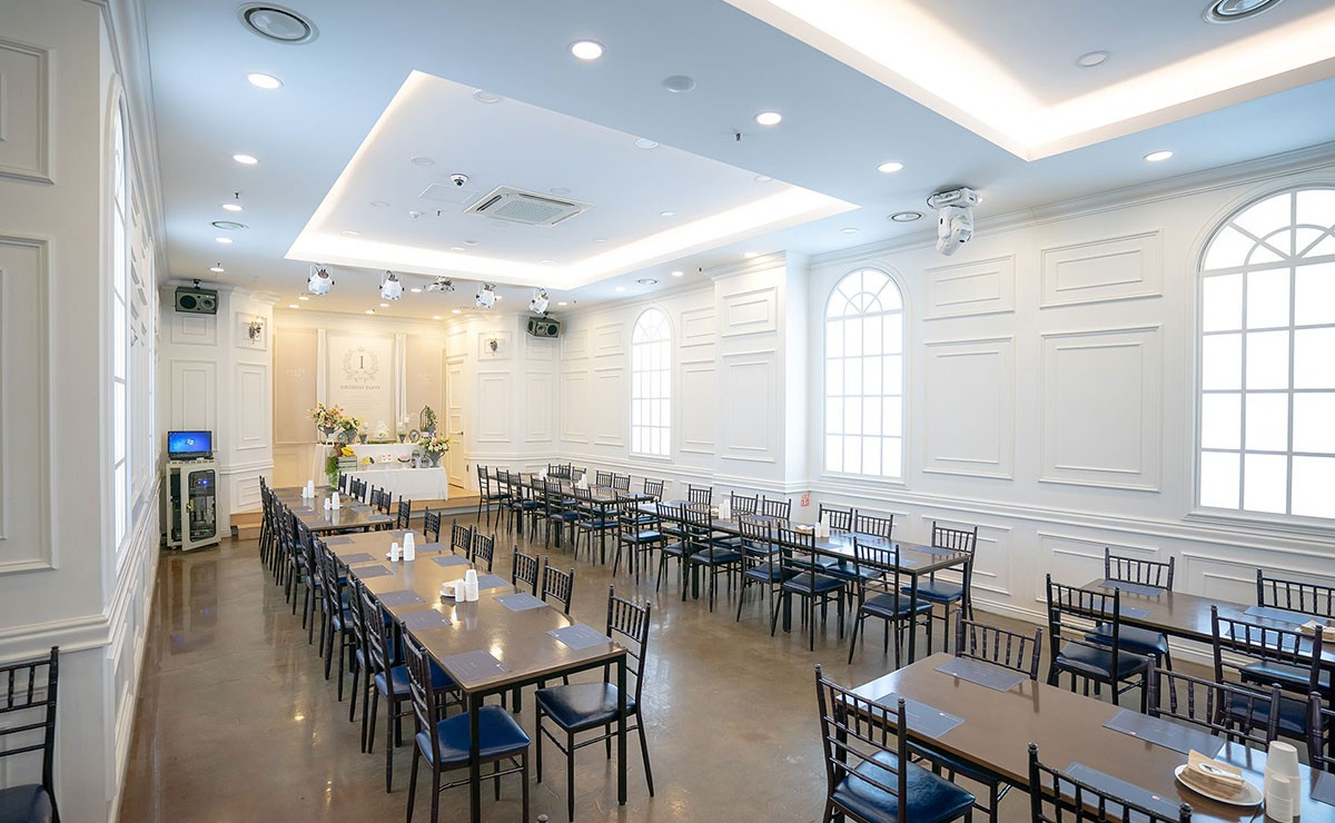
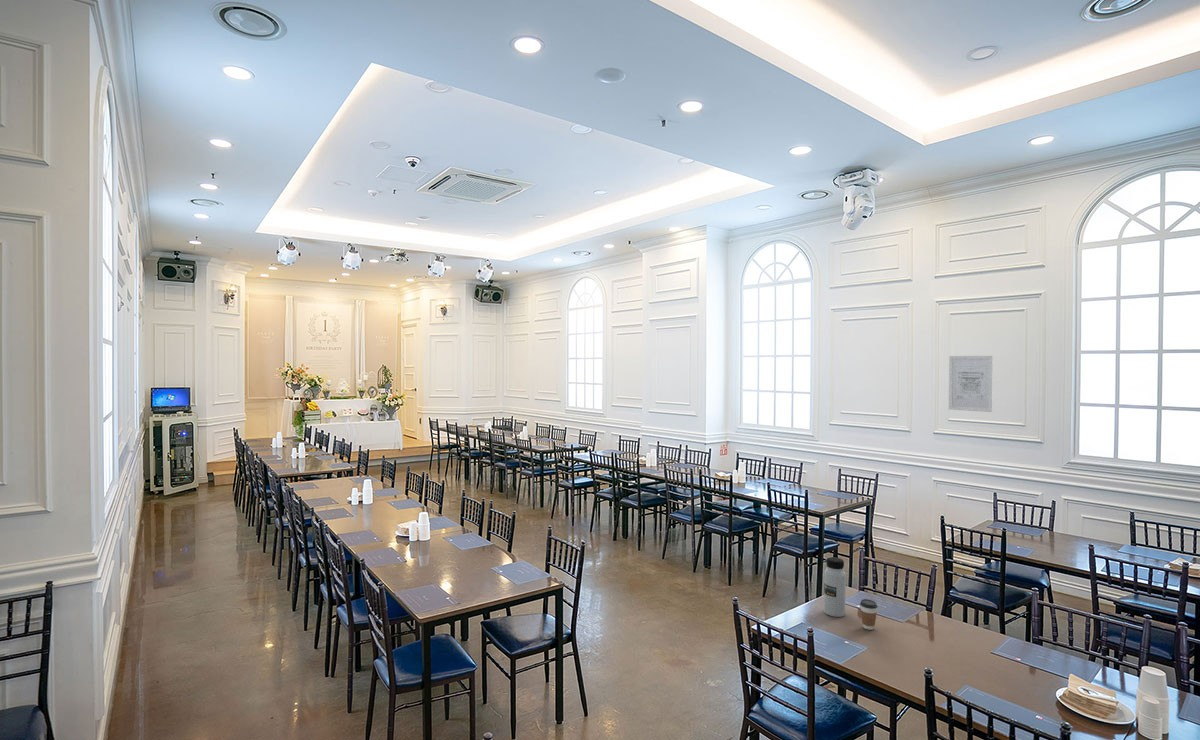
+ coffee cup (868, 614)
+ wall art (970, 383)
+ water bottle (834, 586)
